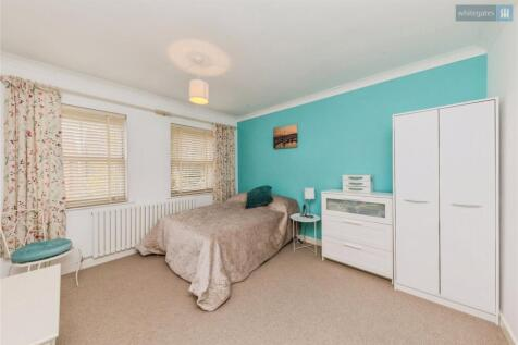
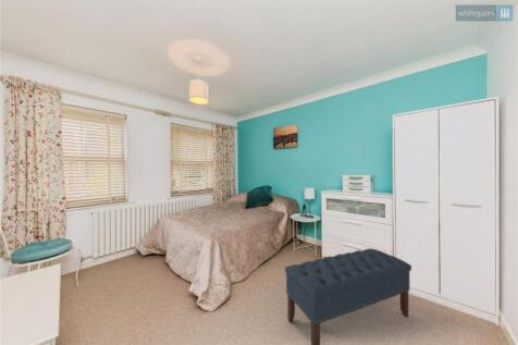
+ bench (348, 289)
